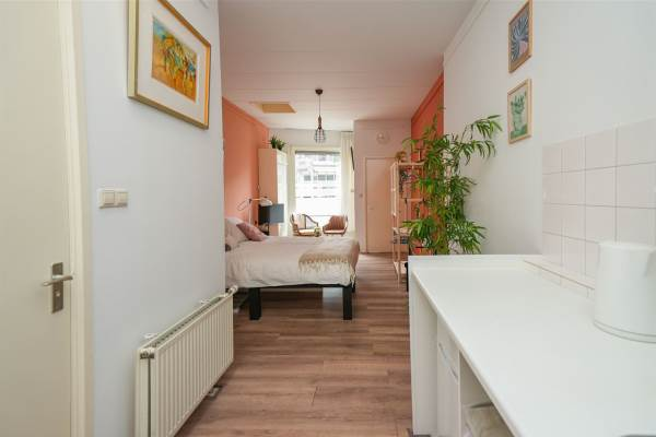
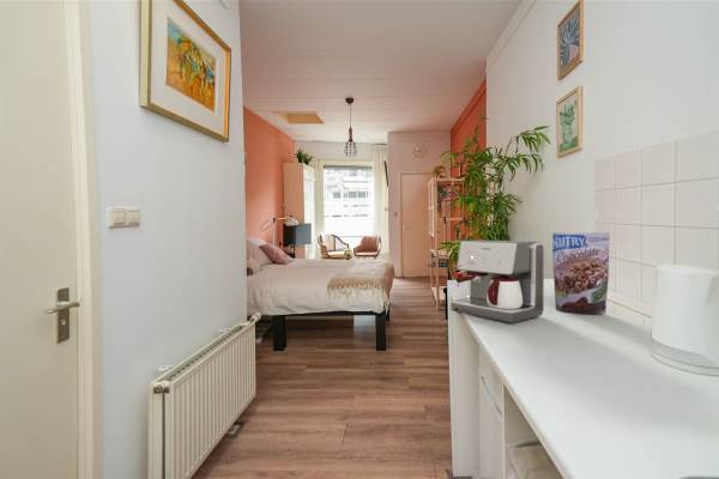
+ granola pouch (579, 272)
+ coffee maker (495, 277)
